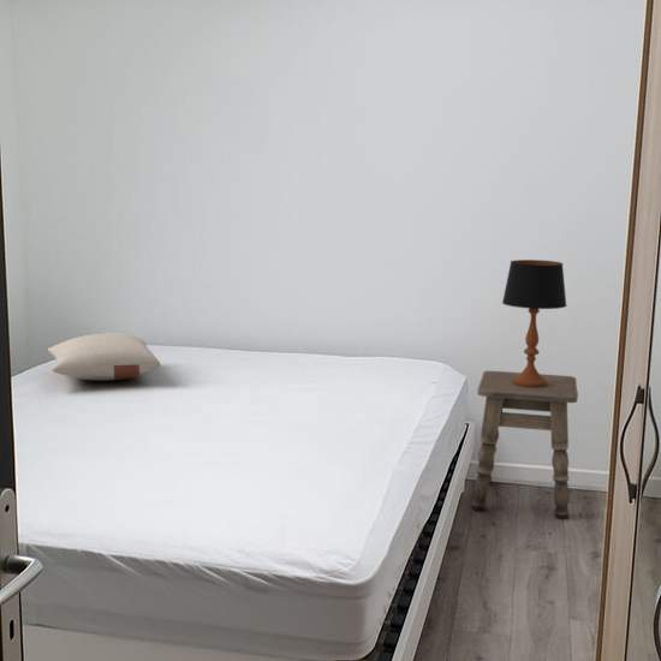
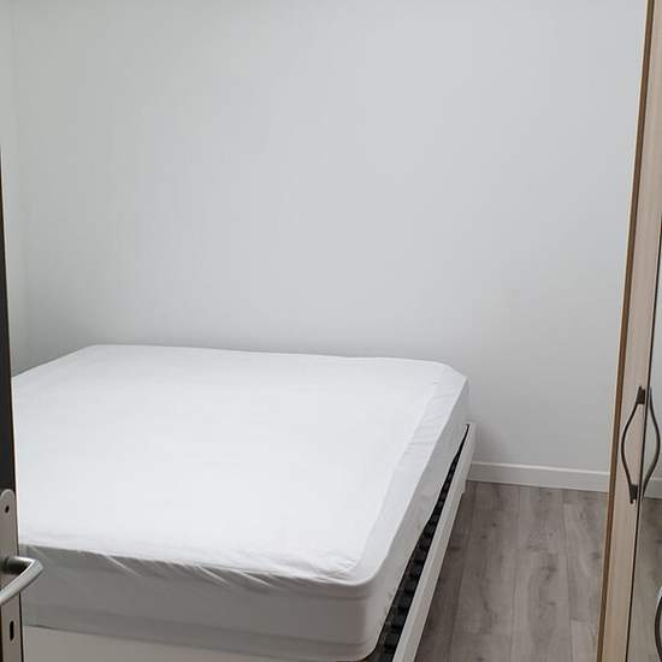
- side table (525, 428)
- pillow (102, 356)
- table lamp (532, 323)
